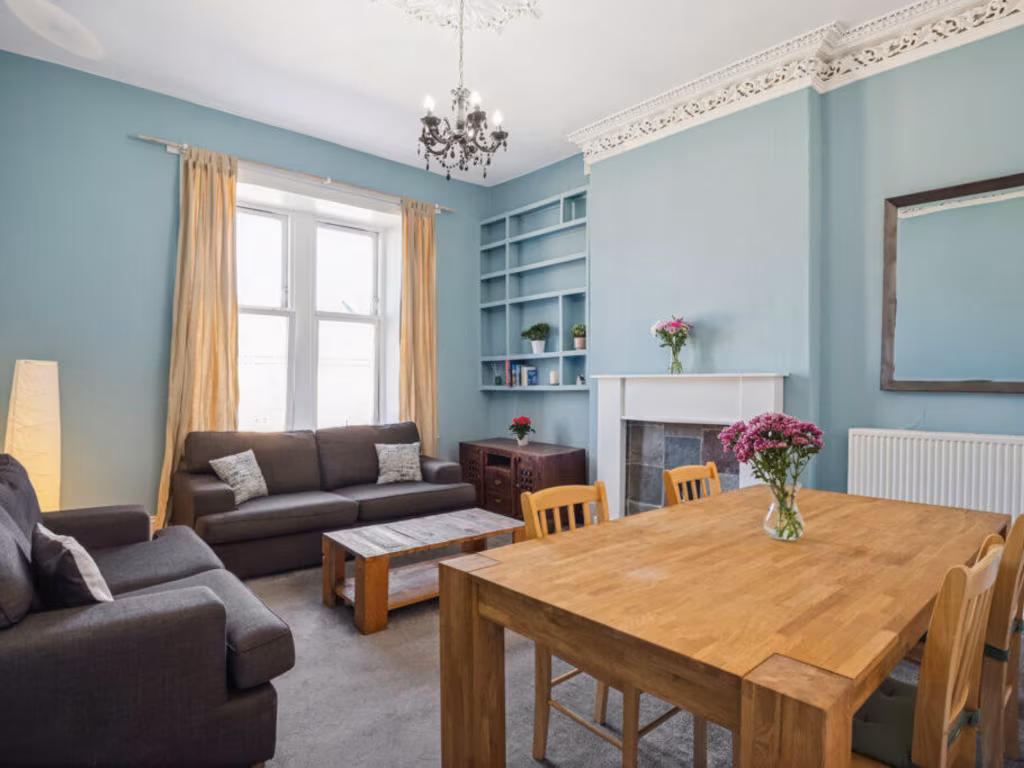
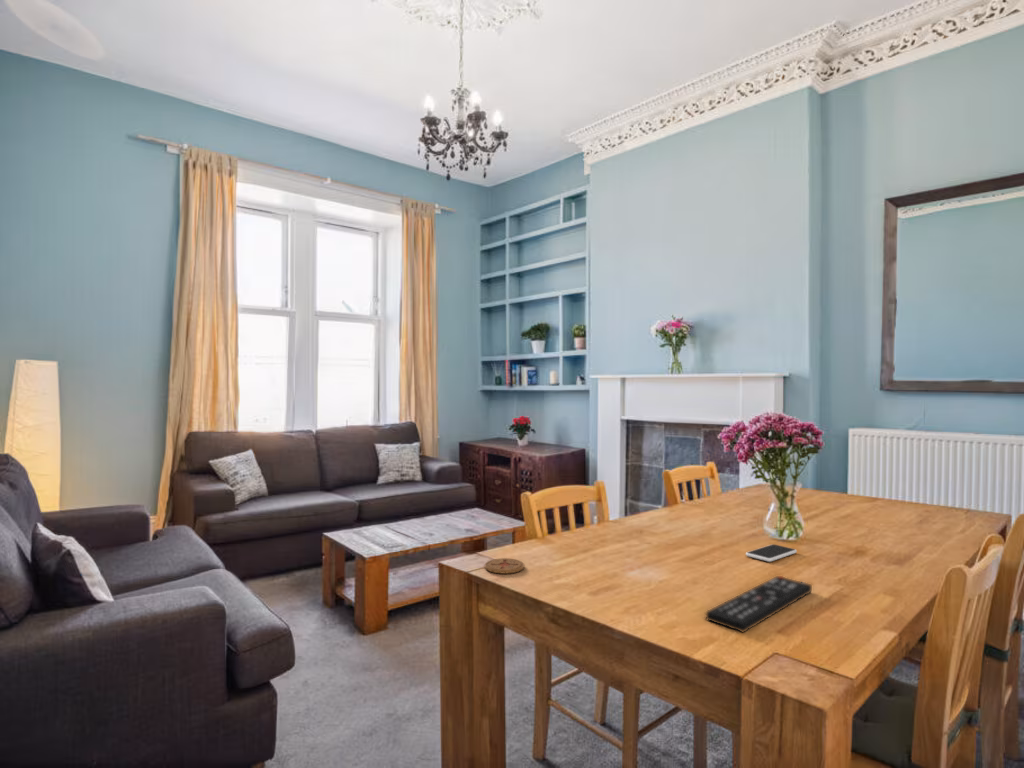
+ coaster (504, 565)
+ remote control (762, 599)
+ smartphone (771, 552)
